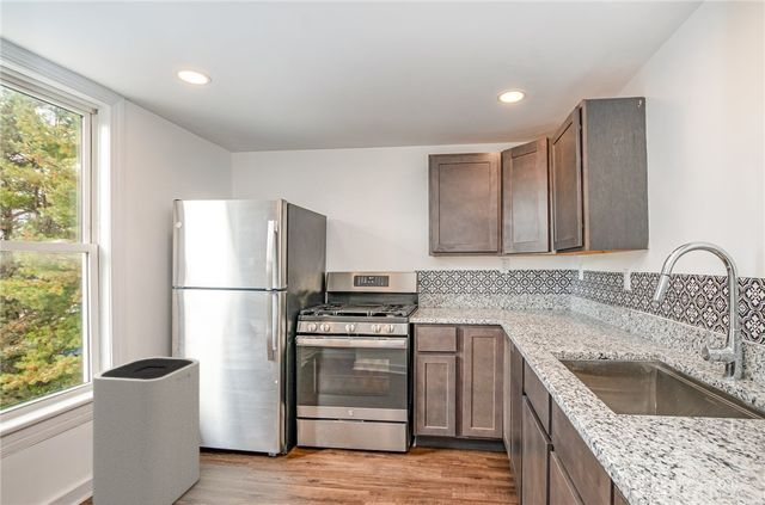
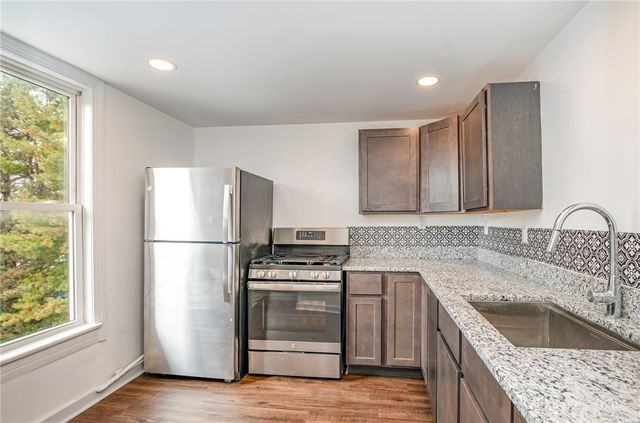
- trash can (149, 427)
